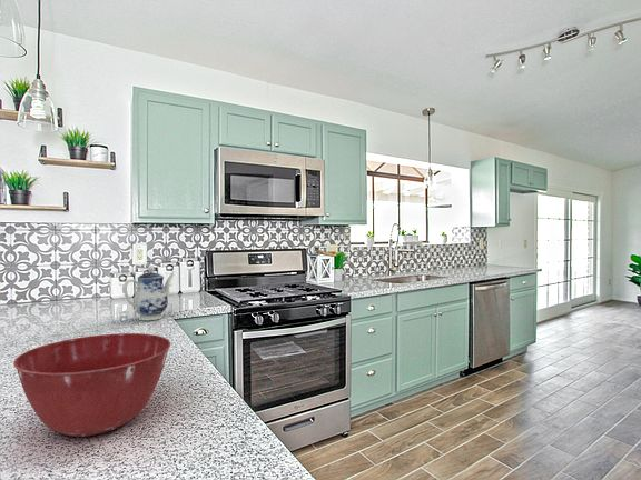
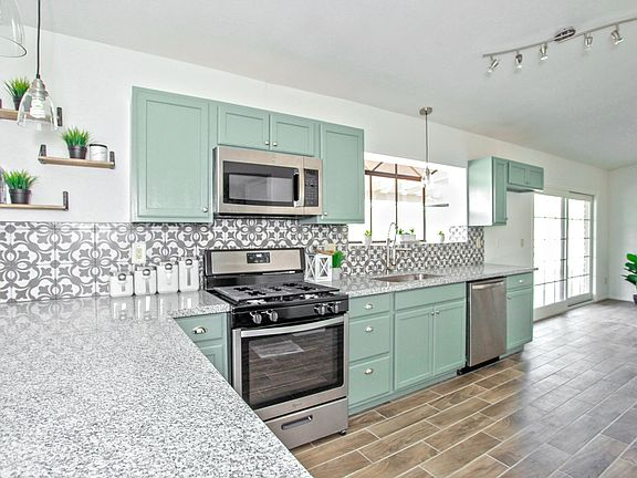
- mixing bowl (99, 383)
- teapot (150, 291)
